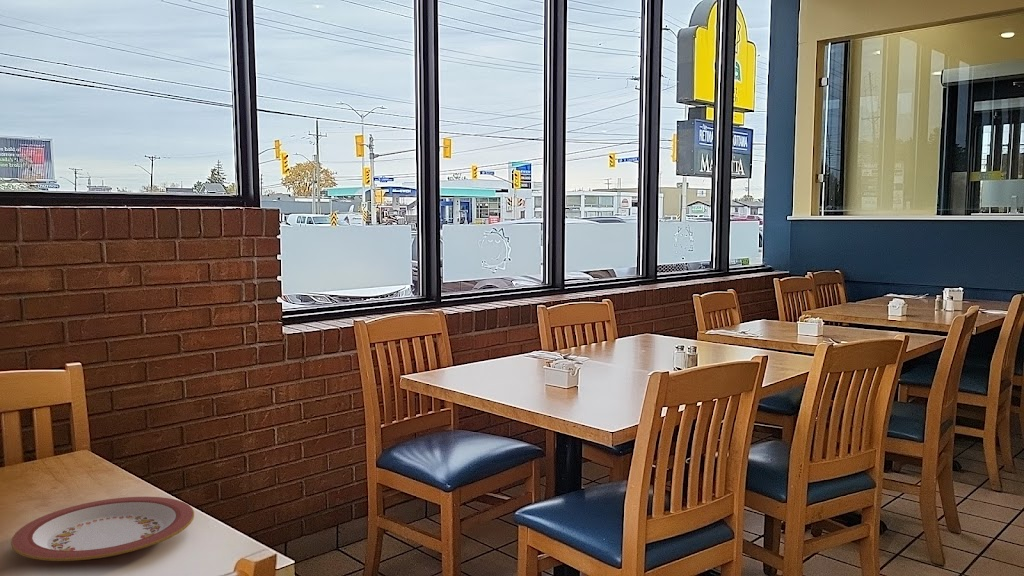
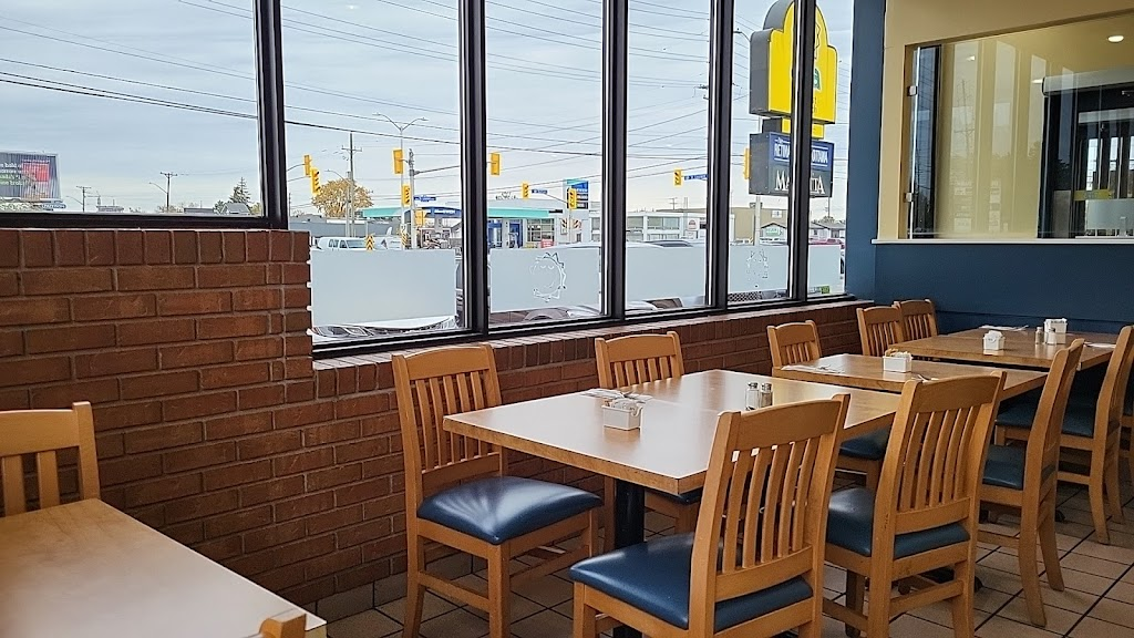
- plate (107, 531)
